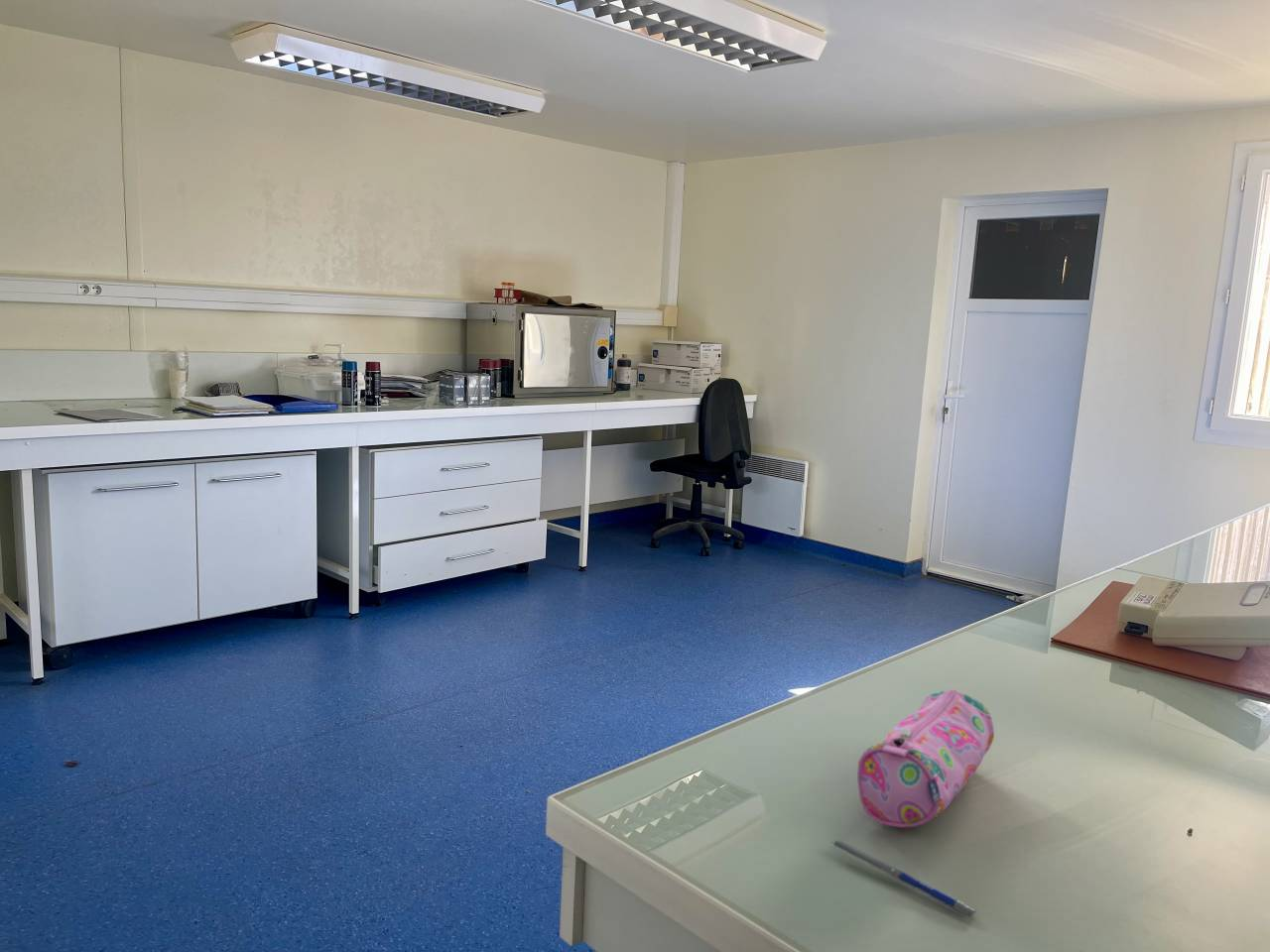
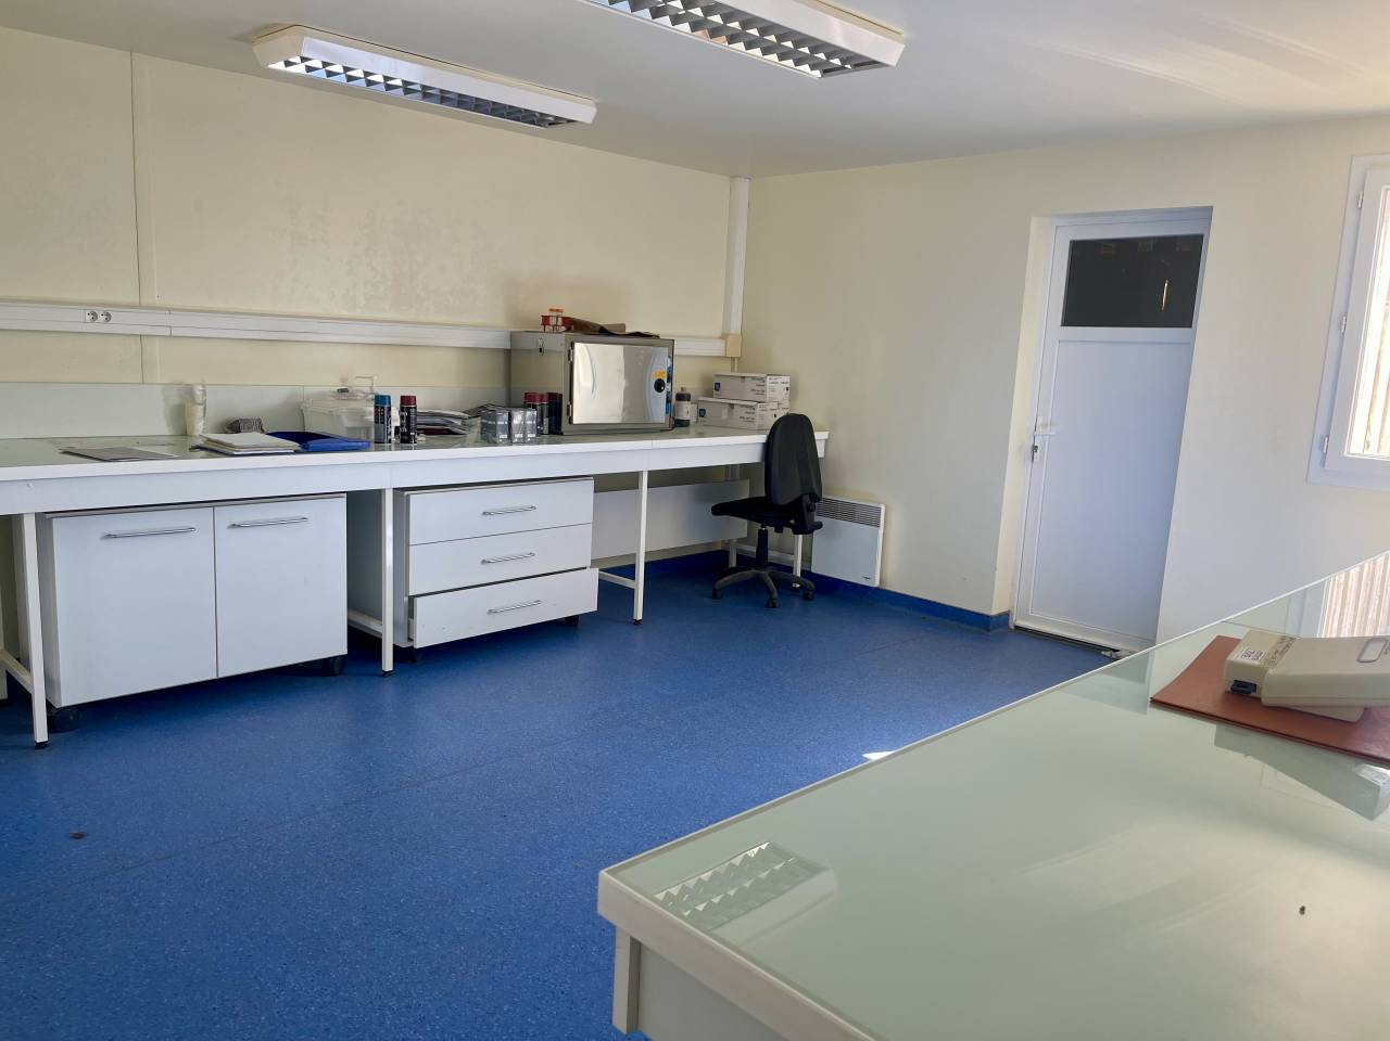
- pencil case (928, 753)
- pen (899, 874)
